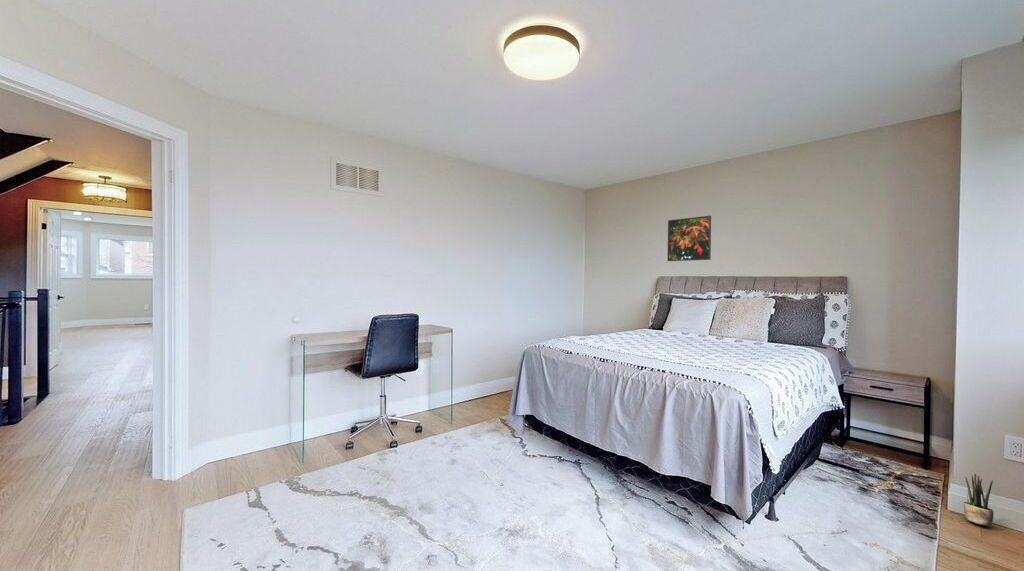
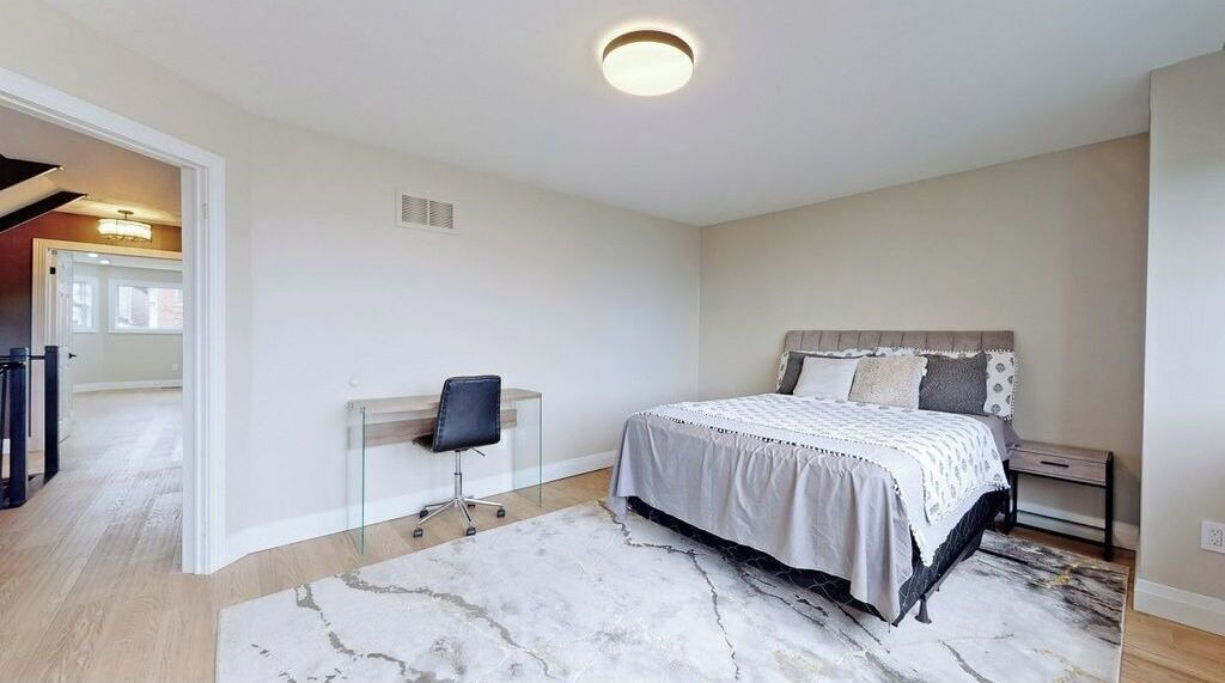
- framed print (688, 239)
- potted plant (978, 498)
